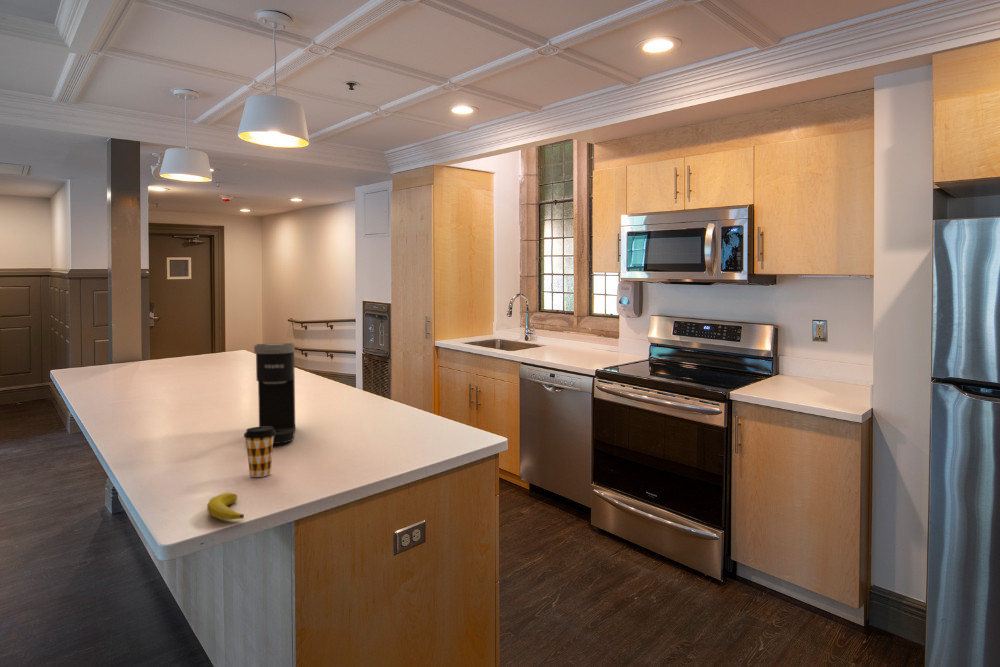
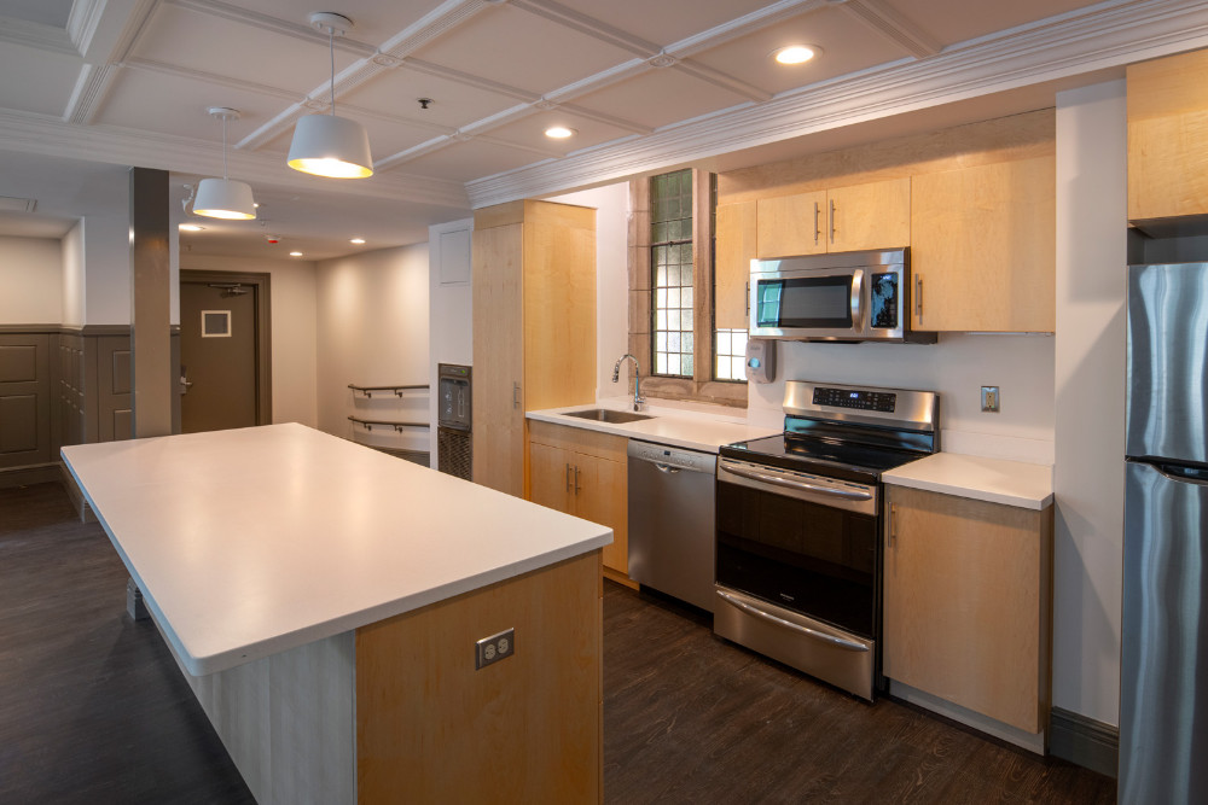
- banana (225, 505)
- coffee cup (260, 451)
- coffee maker (276, 389)
